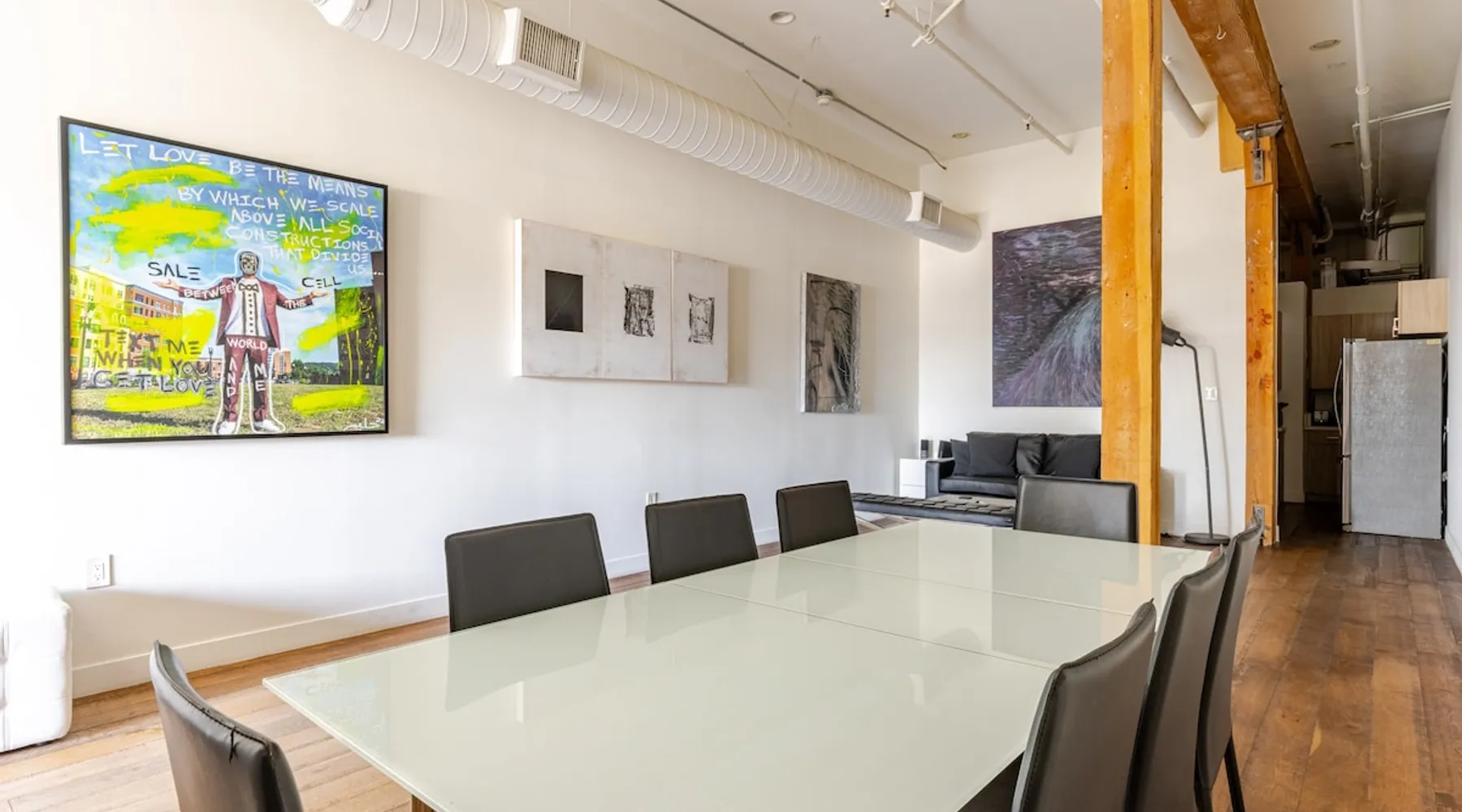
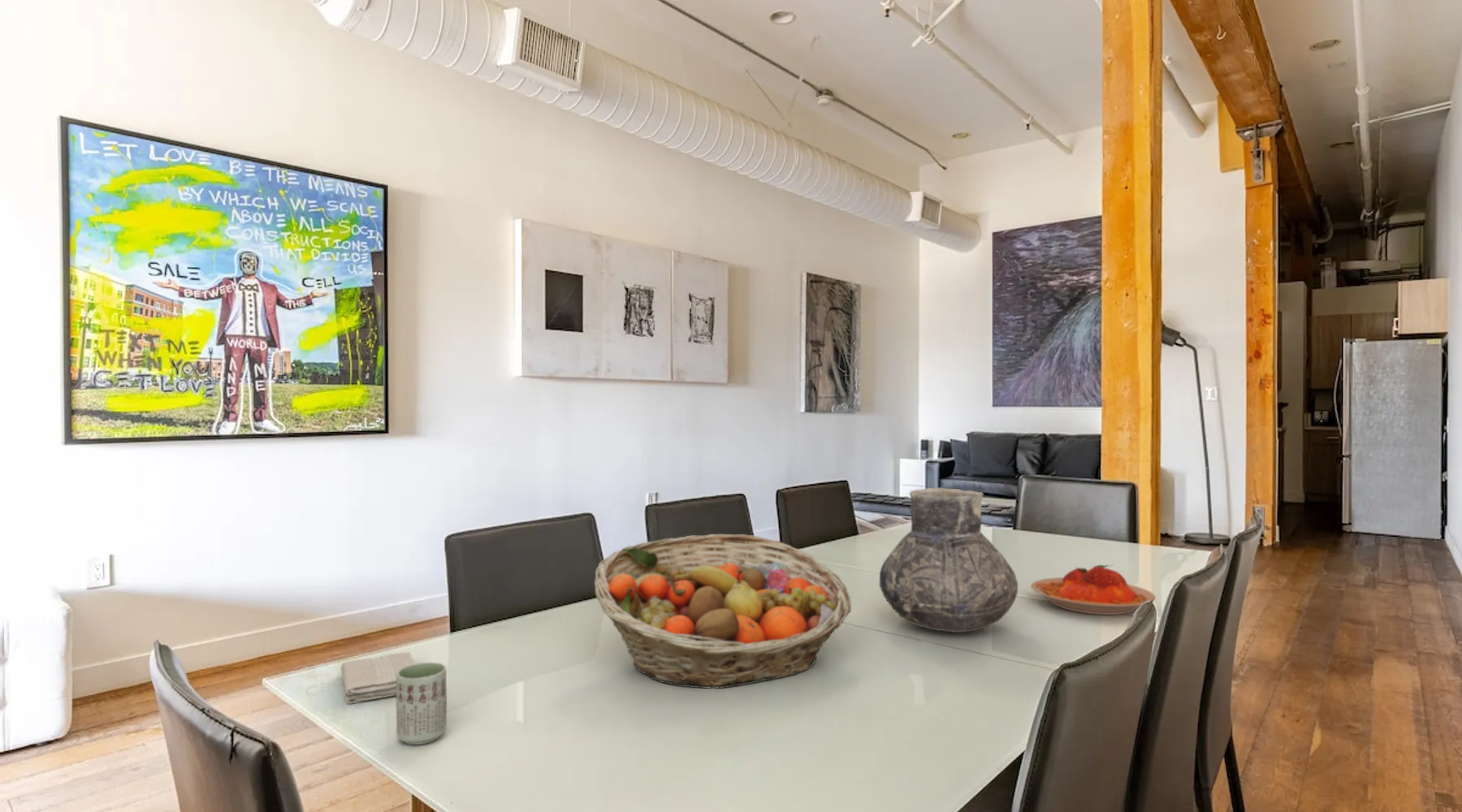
+ cup (422, 703)
+ plate (1091, 584)
+ vase (946, 558)
+ washcloth (379, 674)
+ fruit basket (723, 603)
